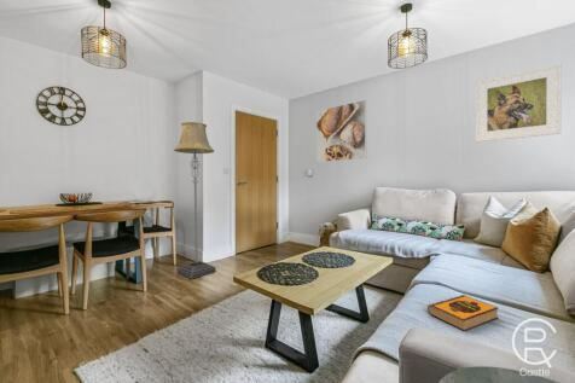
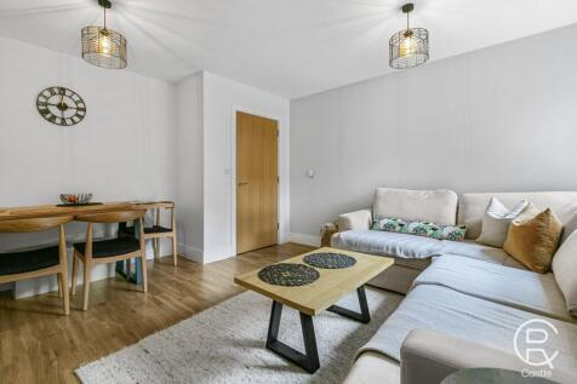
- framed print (515, 105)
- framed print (339, 133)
- floor lamp (194, 198)
- hardback book (461, 309)
